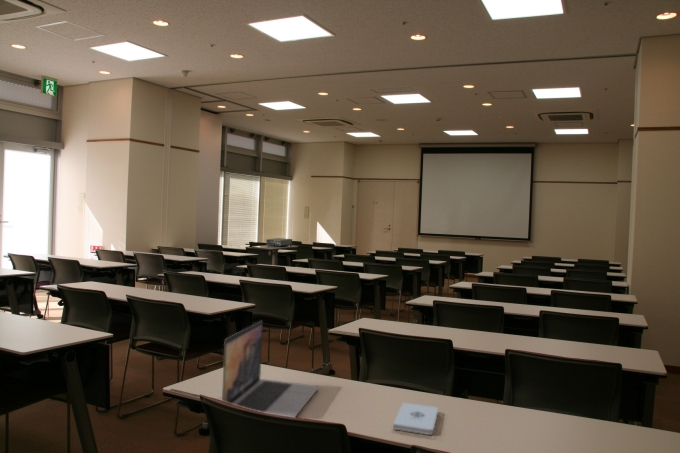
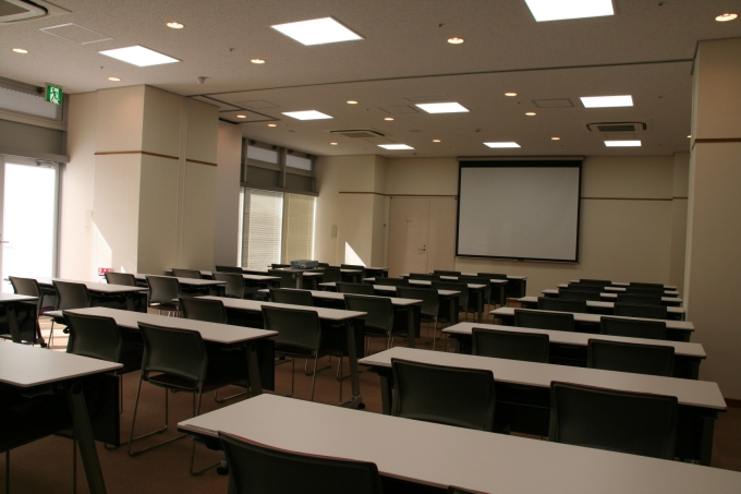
- laptop (272, 380)
- notepad (416, 417)
